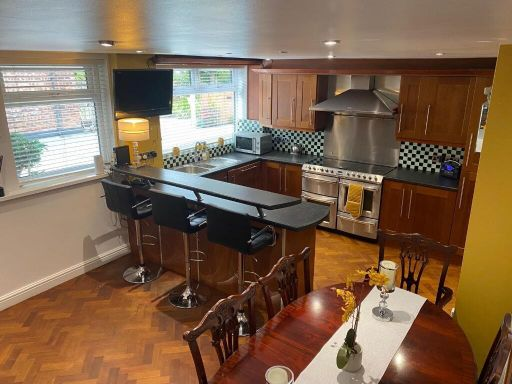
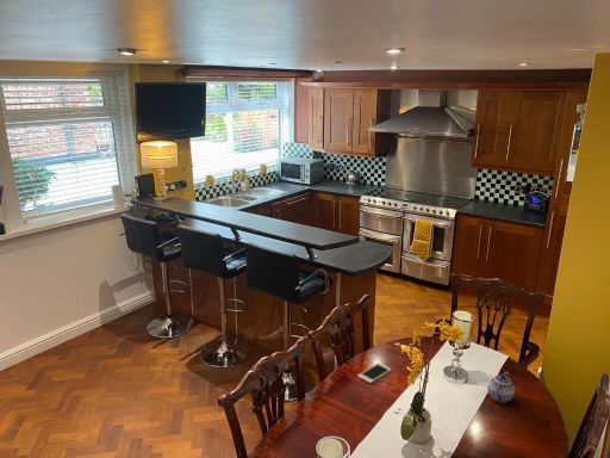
+ teapot (500, 386)
+ cell phone (374, 372)
